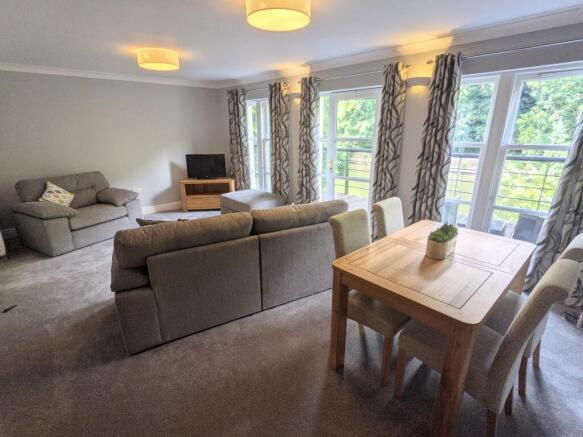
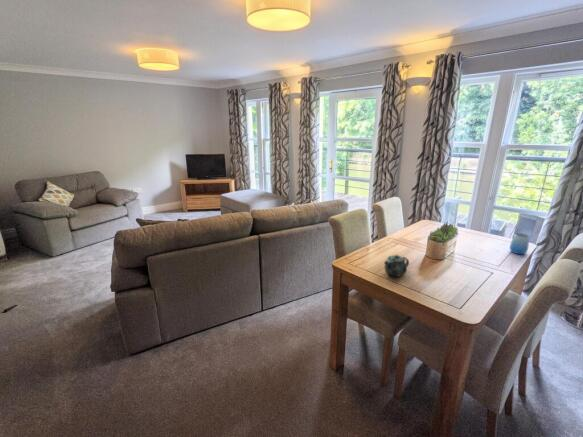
+ chinaware (396, 264)
+ cup (519, 243)
